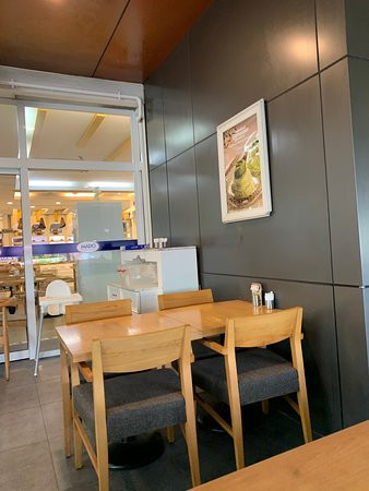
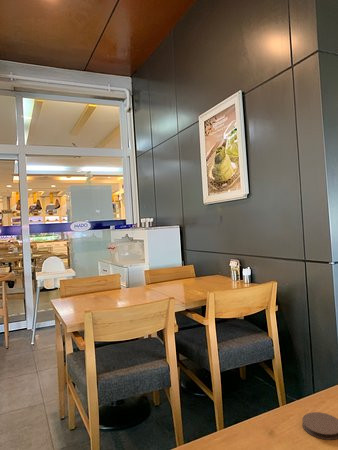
+ coaster (322, 425)
